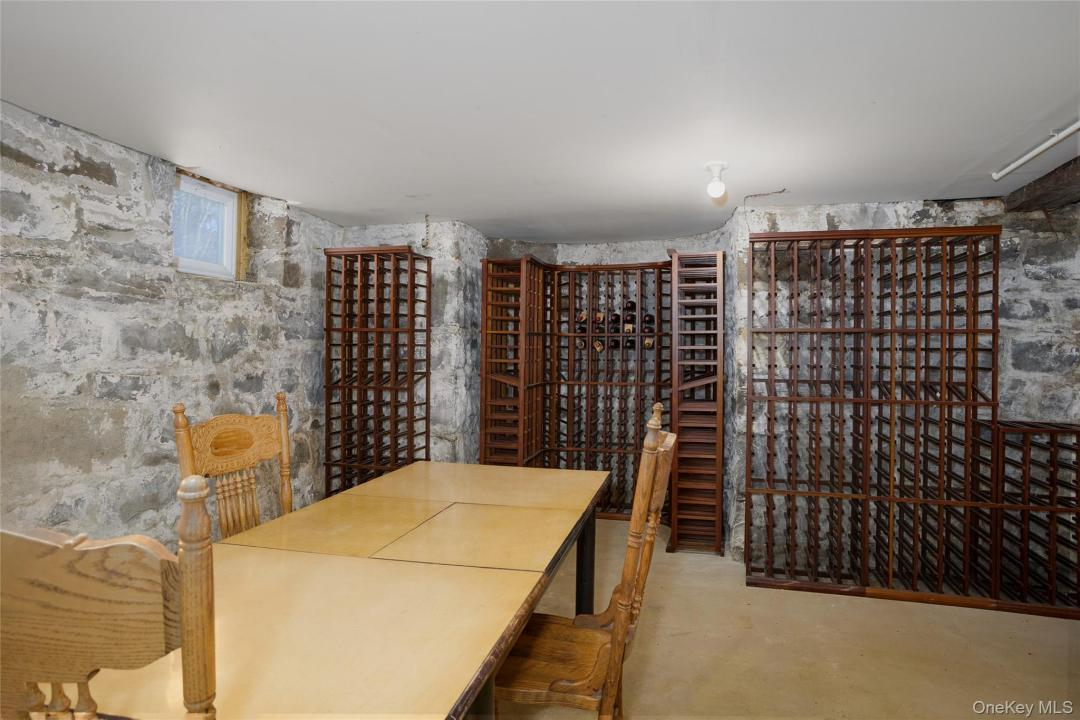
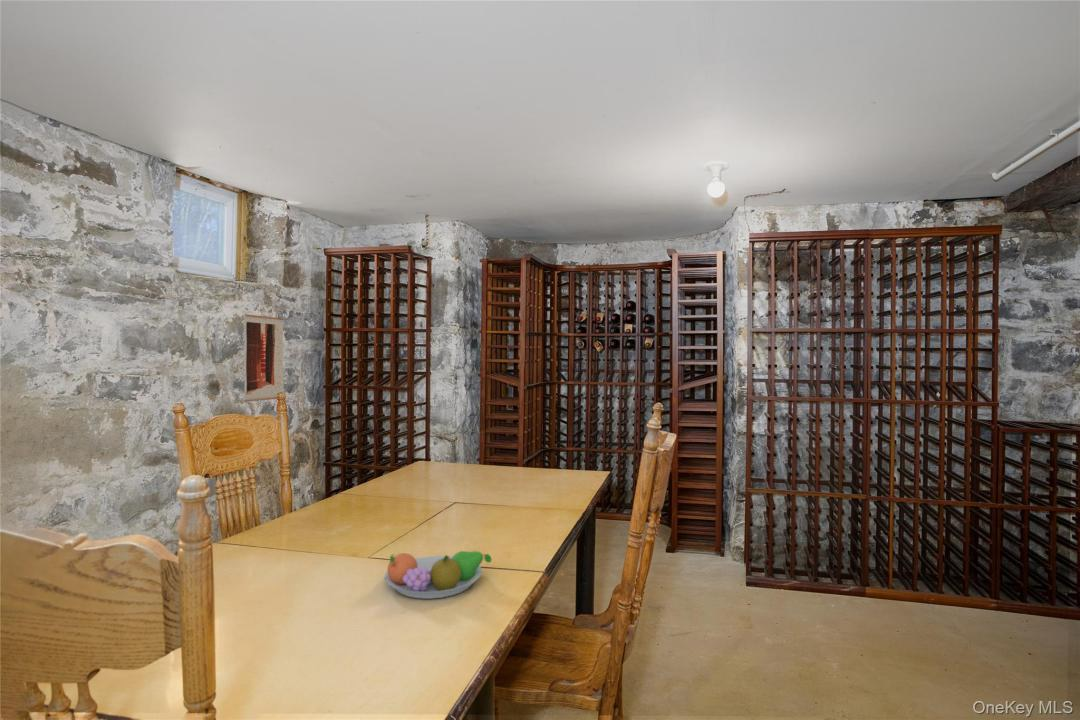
+ wall art (264, 358)
+ fruit bowl (437, 564)
